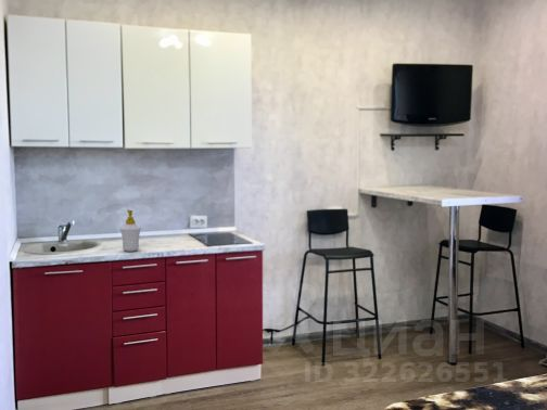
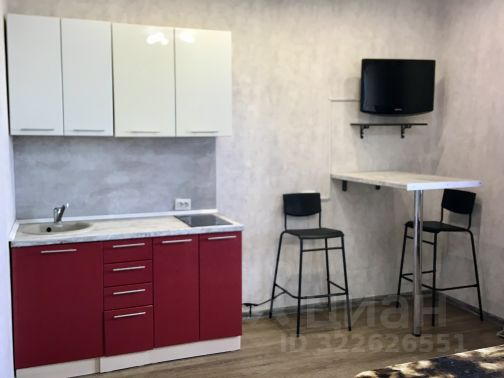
- soap bottle (130, 230)
